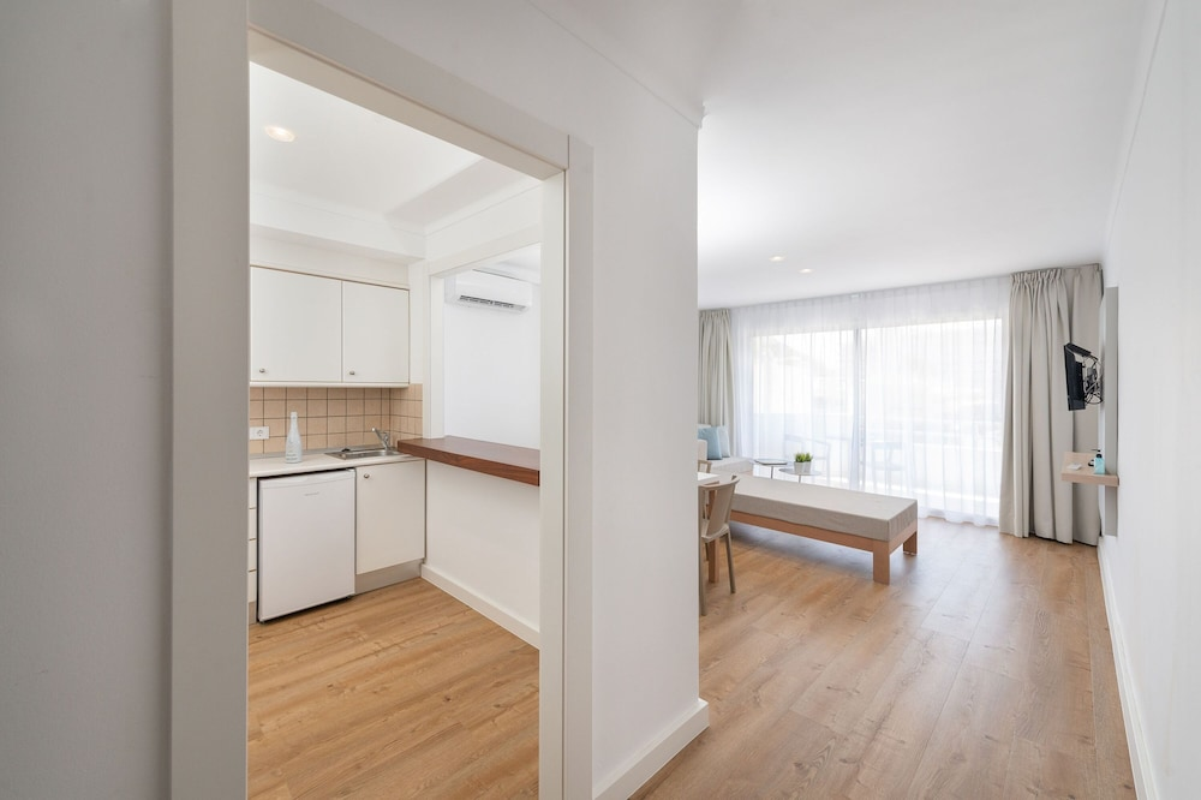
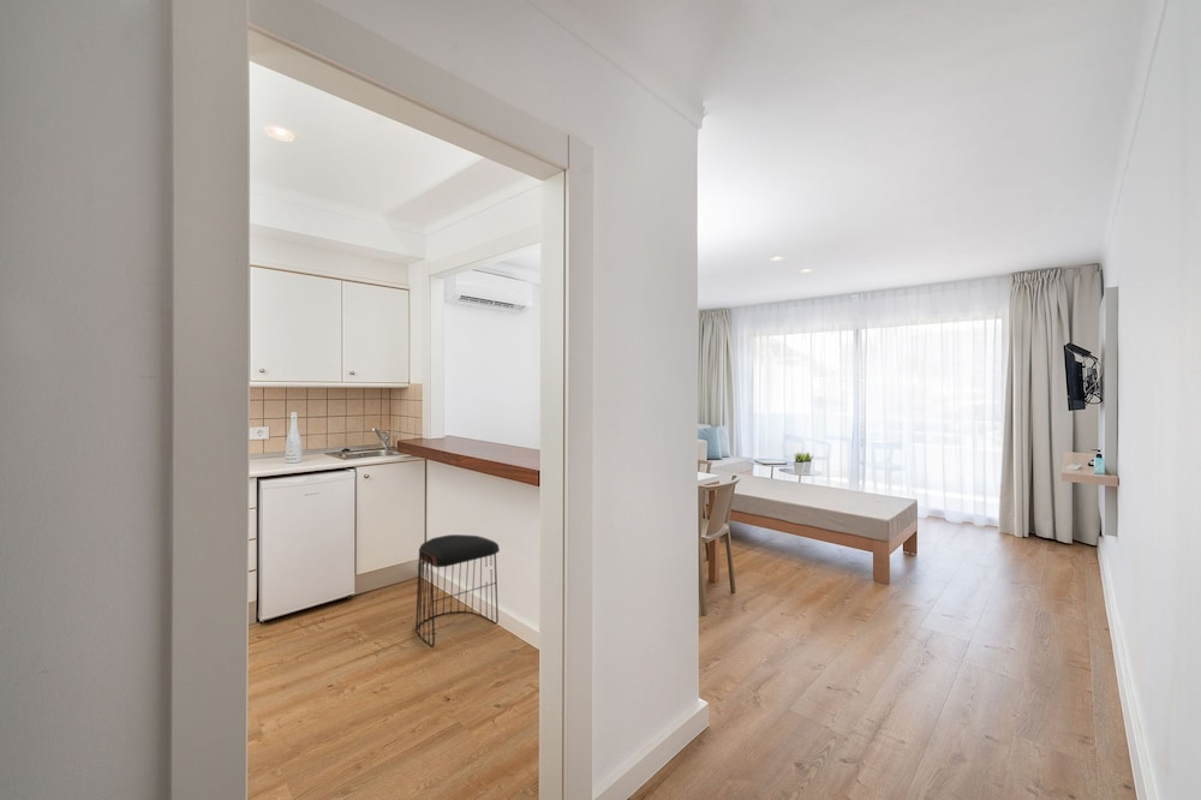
+ stool (452, 584)
